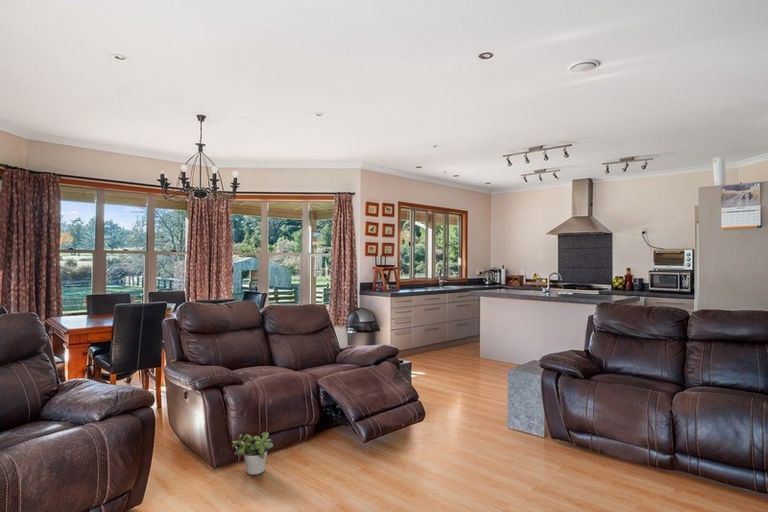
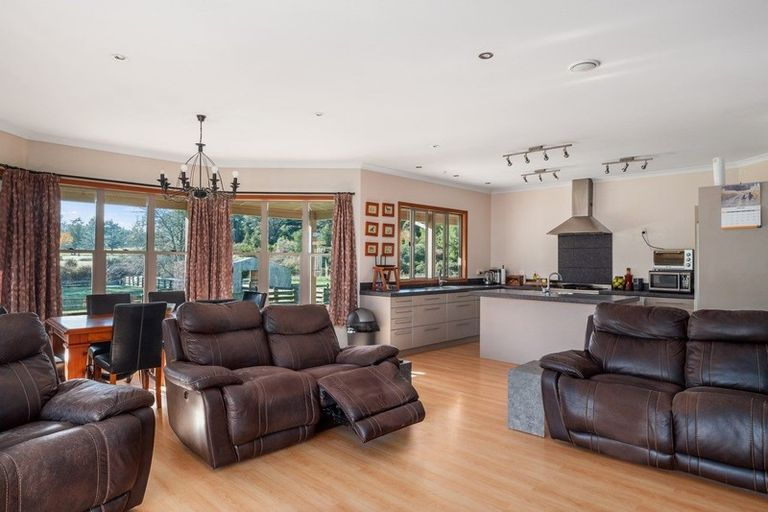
- potted plant (252, 453)
